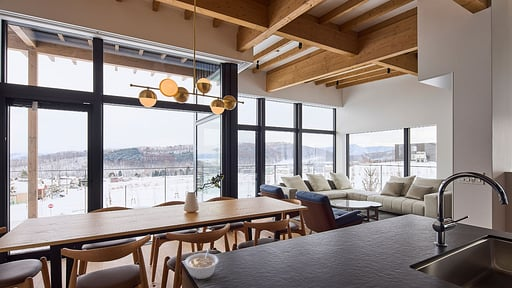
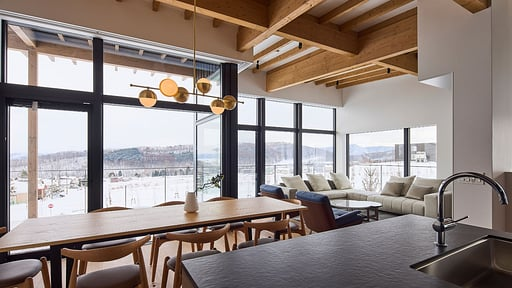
- legume (201, 264)
